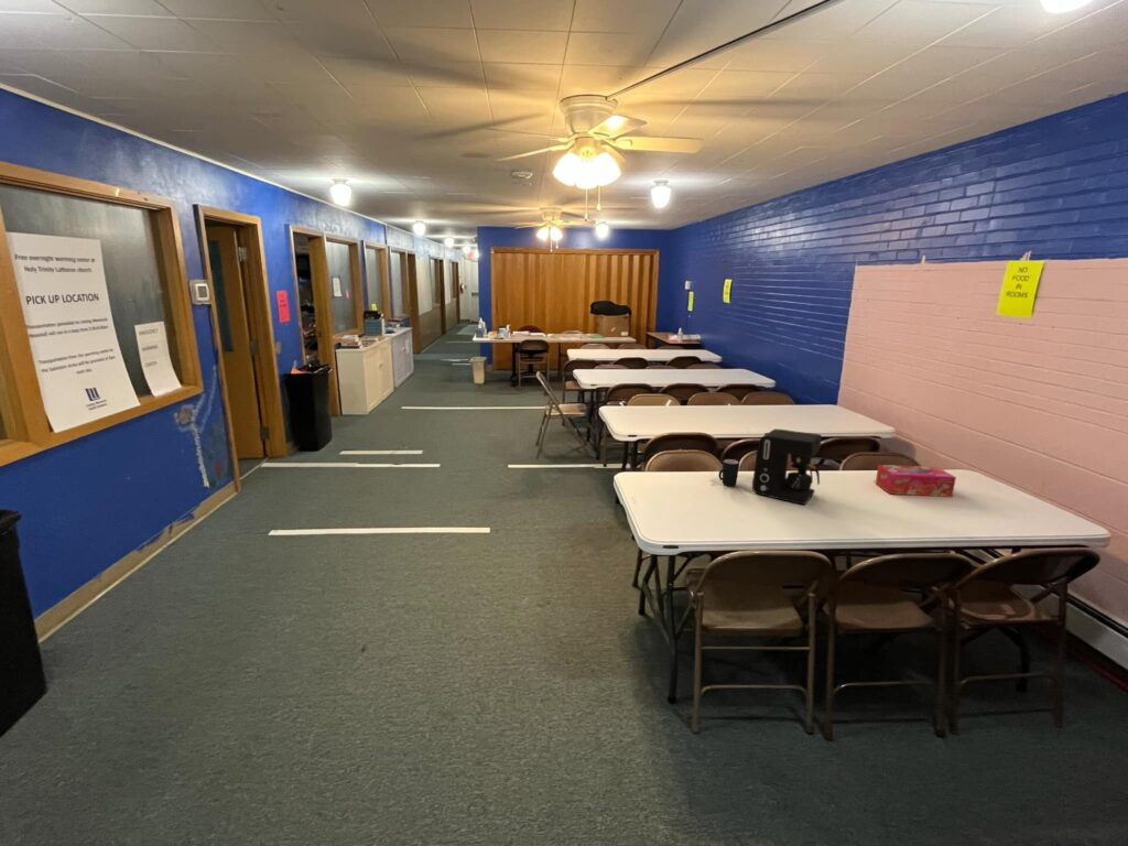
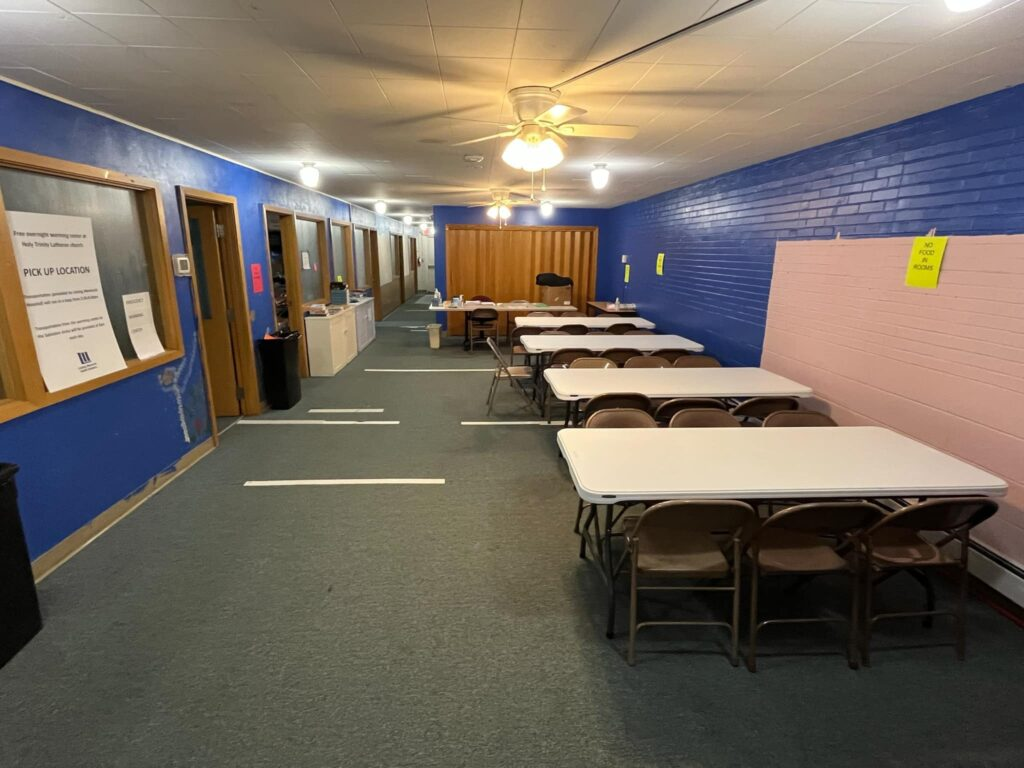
- tissue box (913, 480)
- mug (727, 473)
- coffee maker (791, 465)
